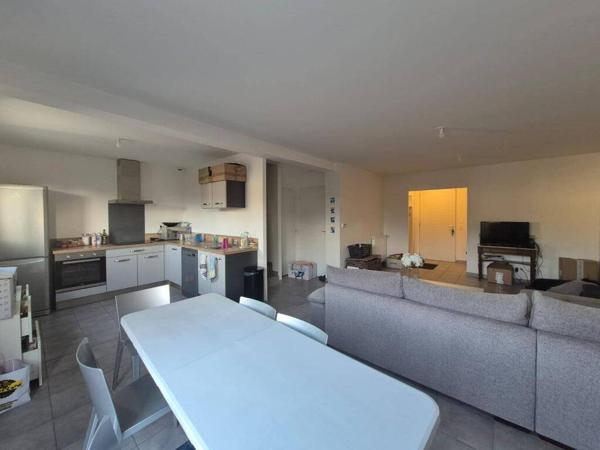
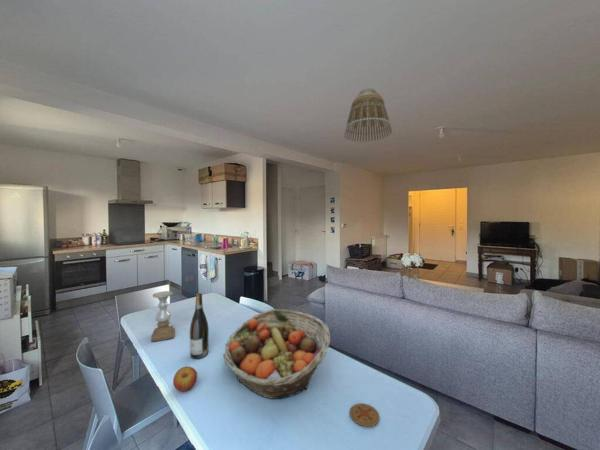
+ apple (185, 378)
+ candle holder (163, 314)
+ lamp shade (366, 112)
+ wine bottle (199, 324)
+ coaster (364, 414)
+ fruit basket (276, 348)
